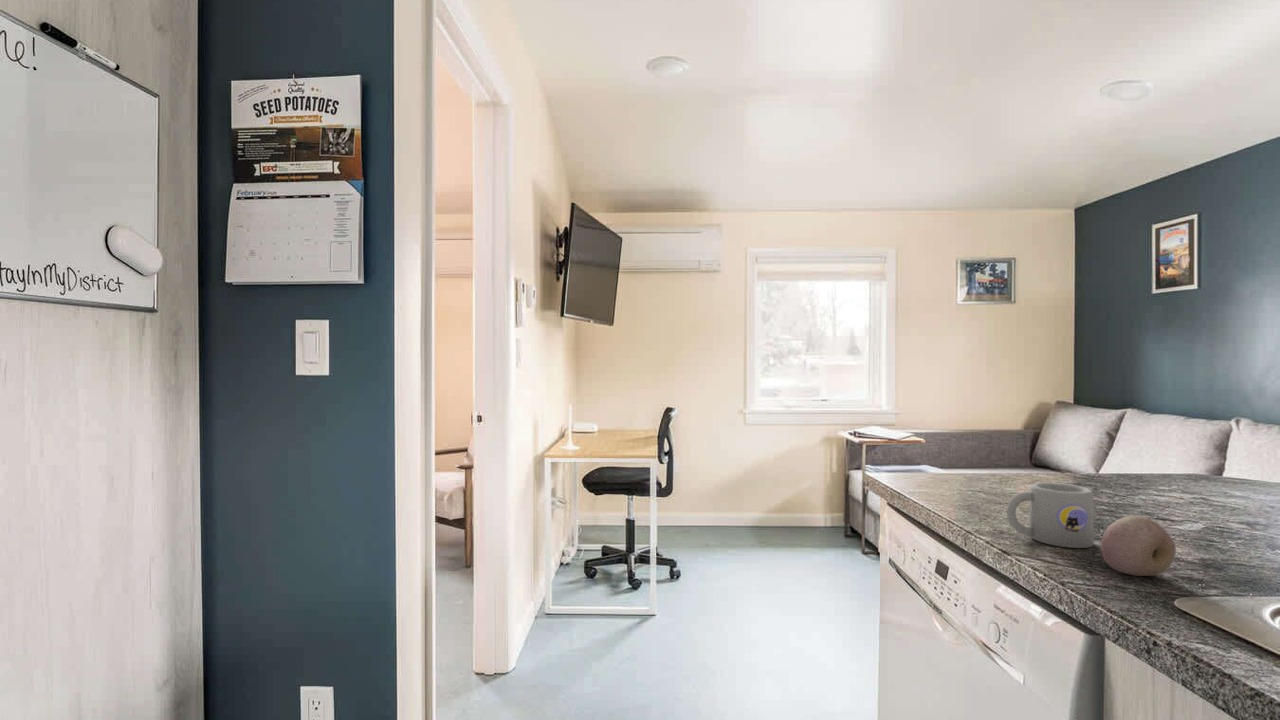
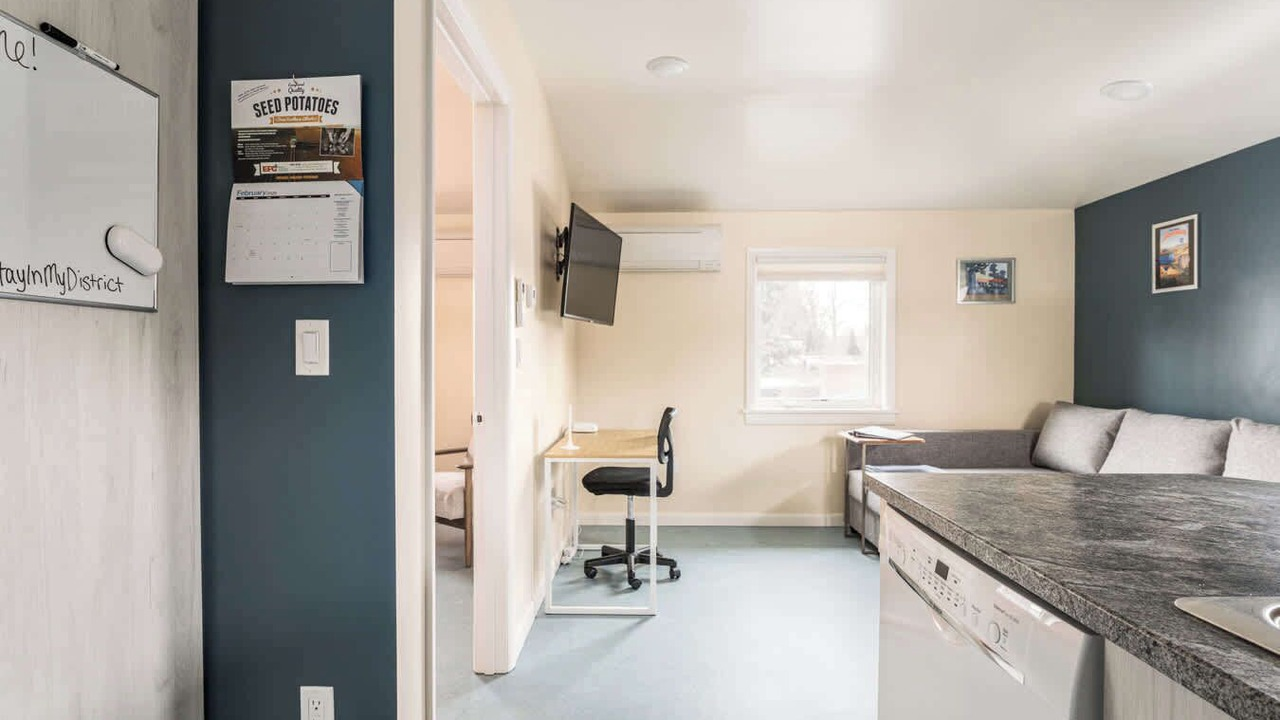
- fruit (1137, 544)
- mug (1048, 513)
